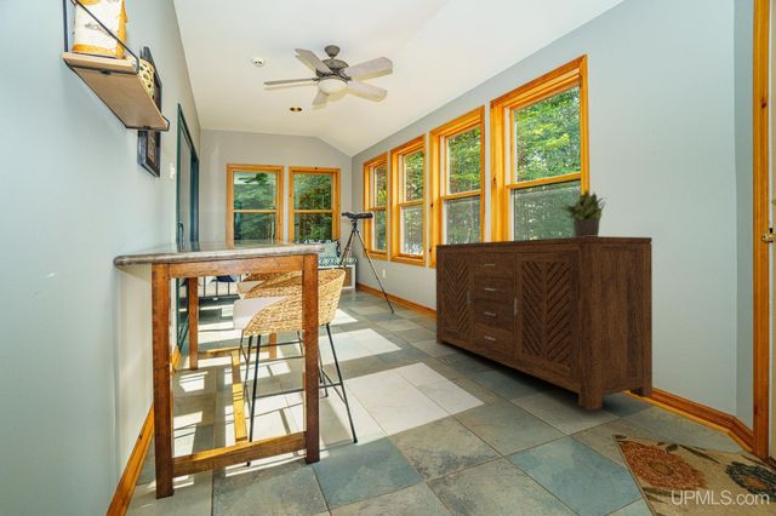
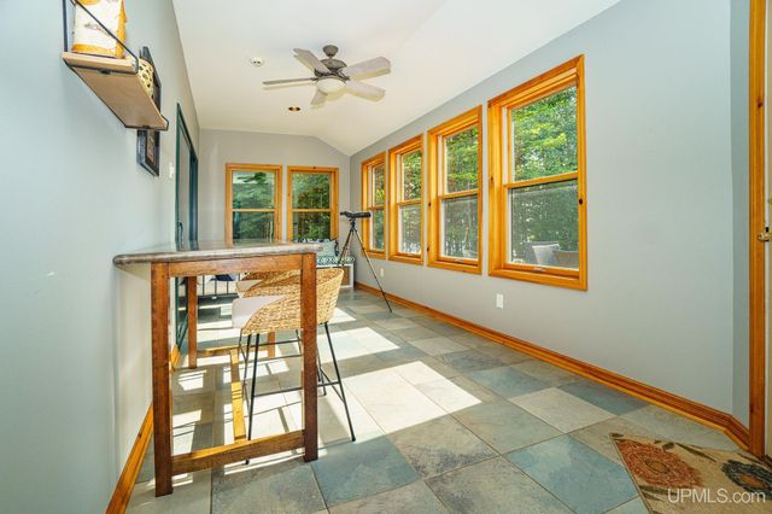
- potted plant (580, 213)
- sideboard (518, 304)
